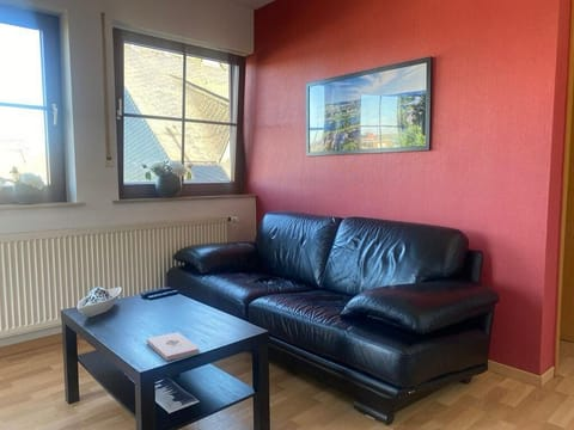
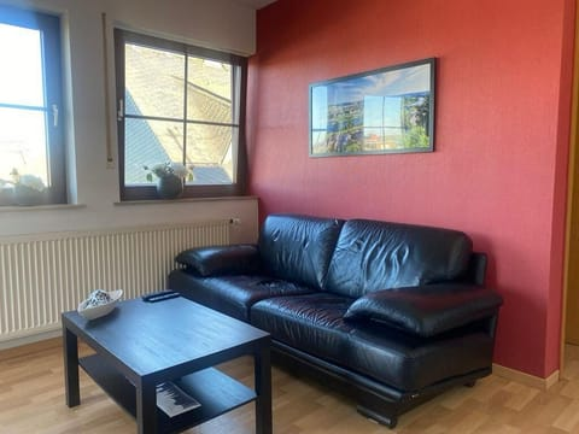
- notepad (172, 345)
